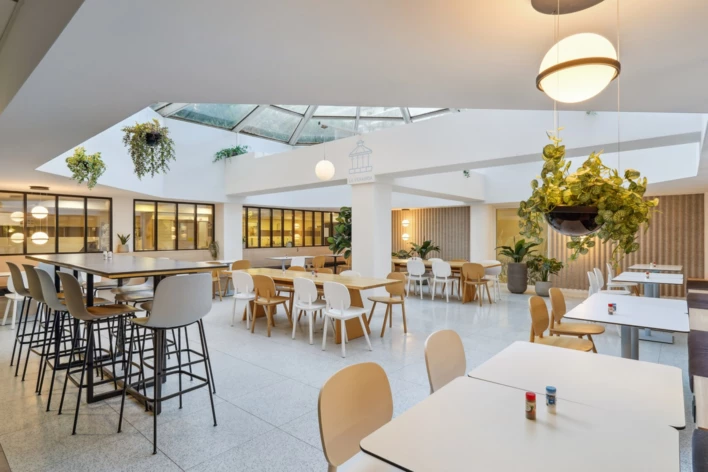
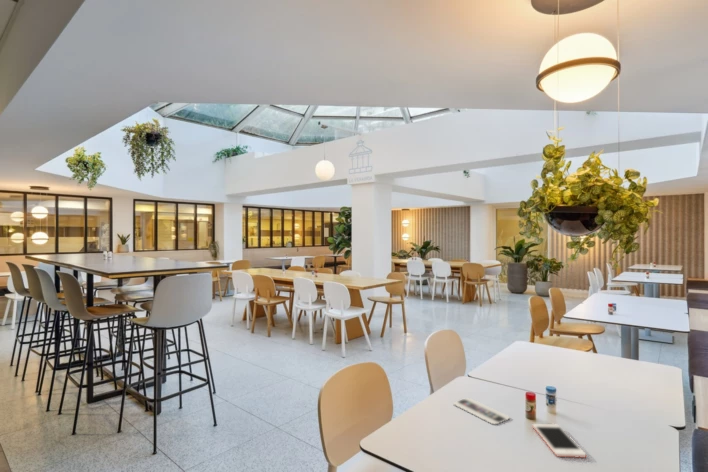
+ cell phone (557, 439)
+ smartphone (480, 410)
